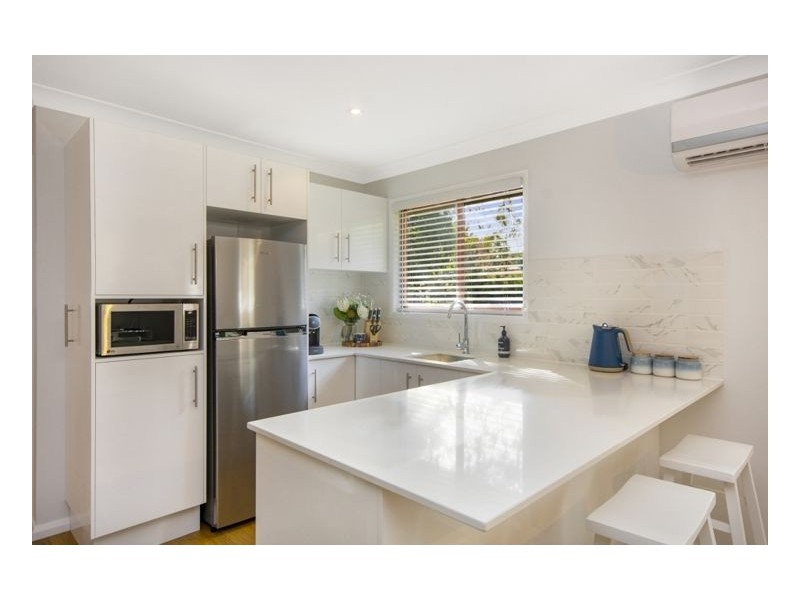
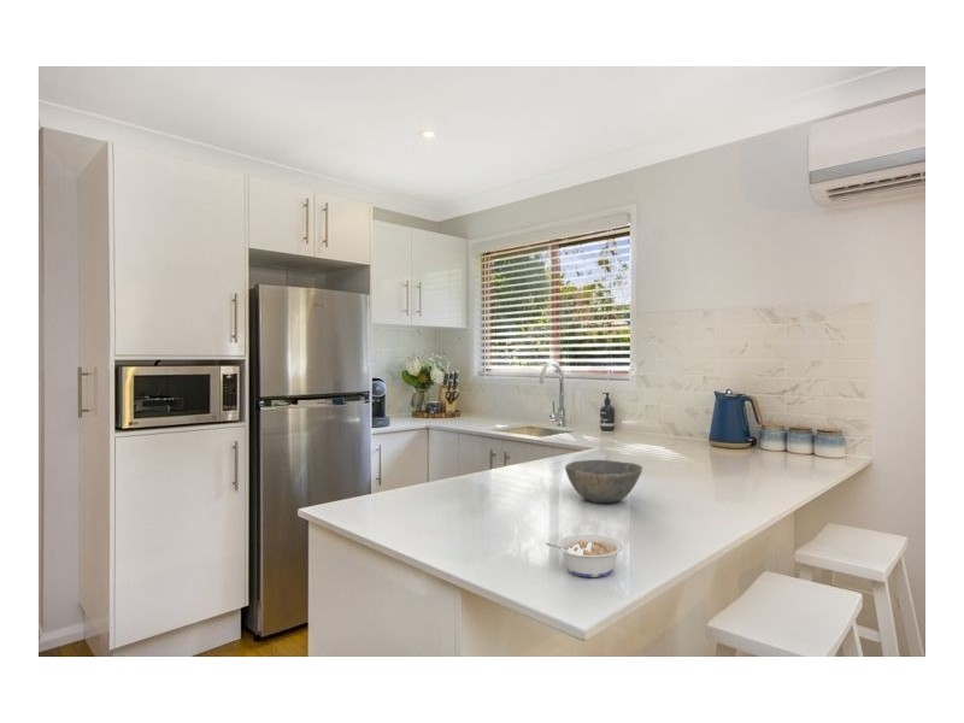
+ legume (588, 554)
+ bowl (602, 482)
